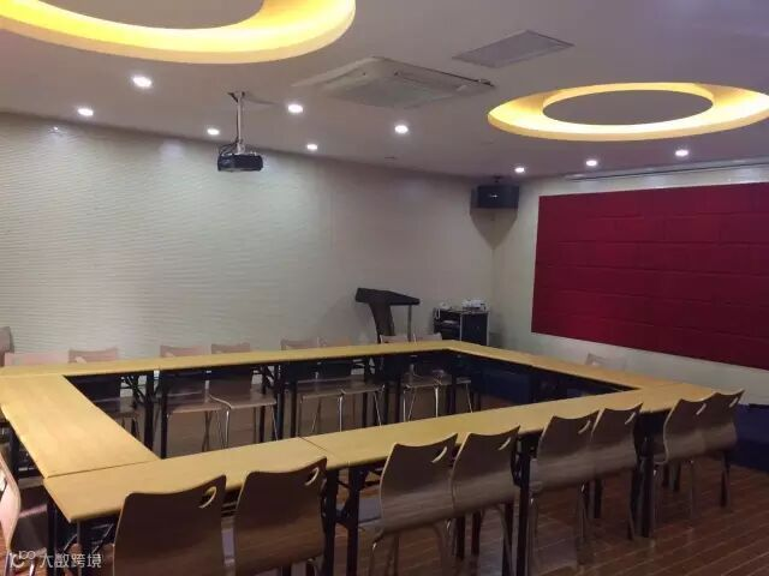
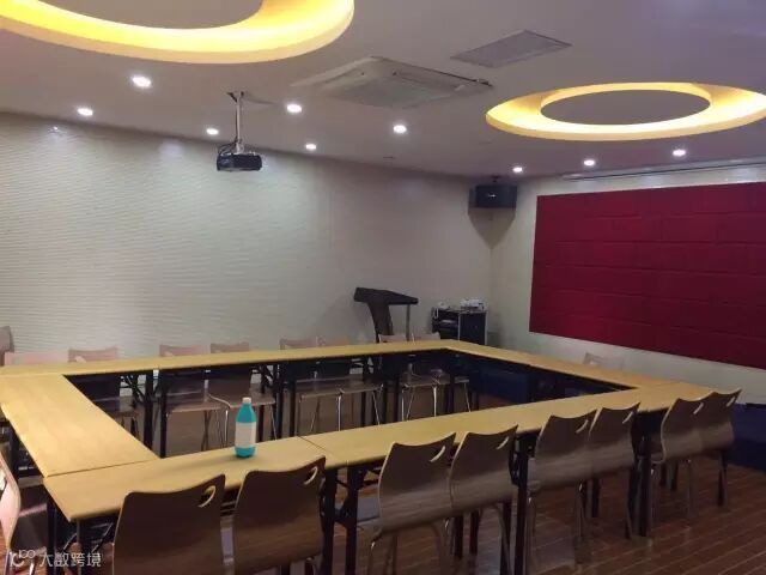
+ water bottle (245, 426)
